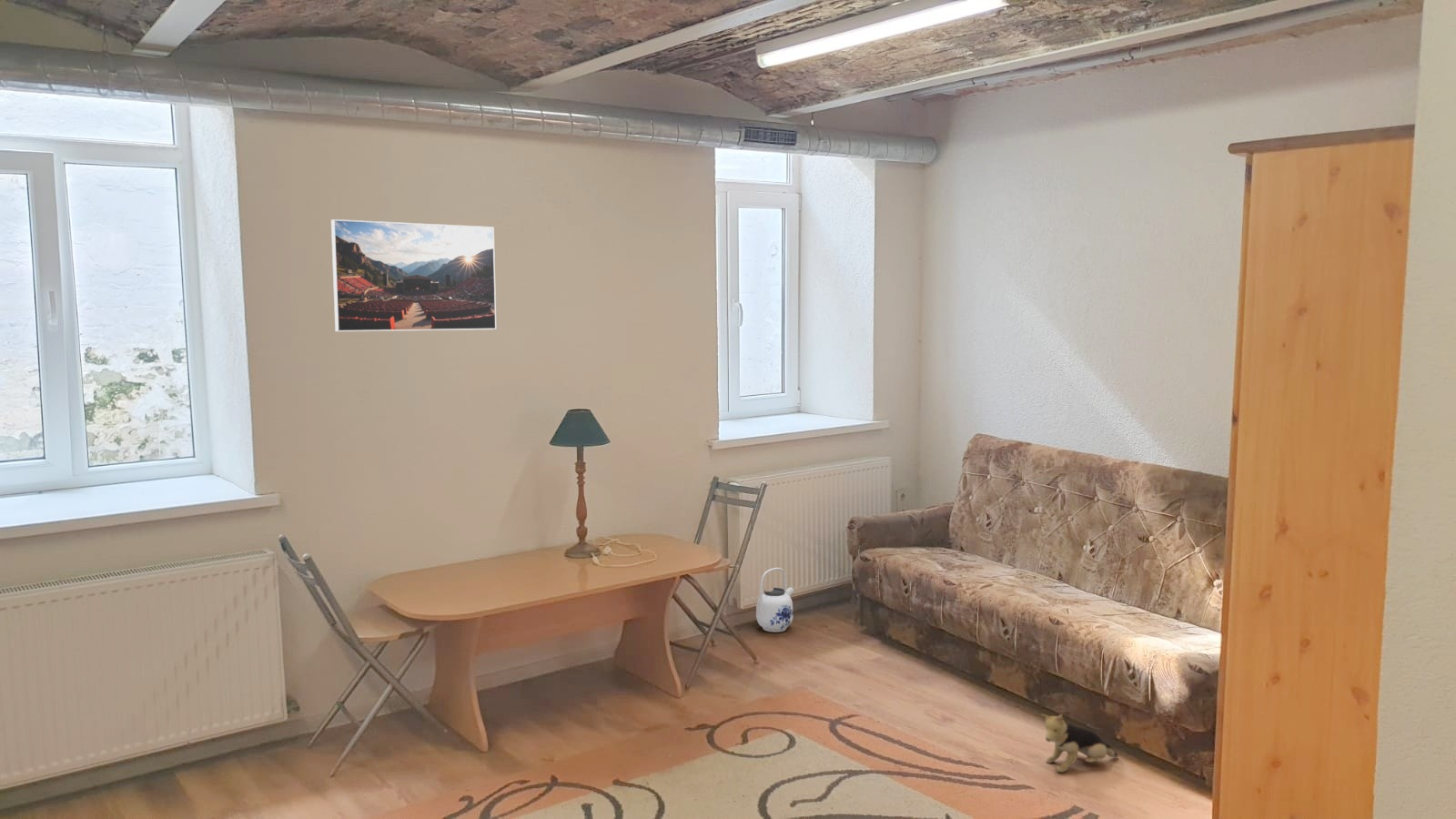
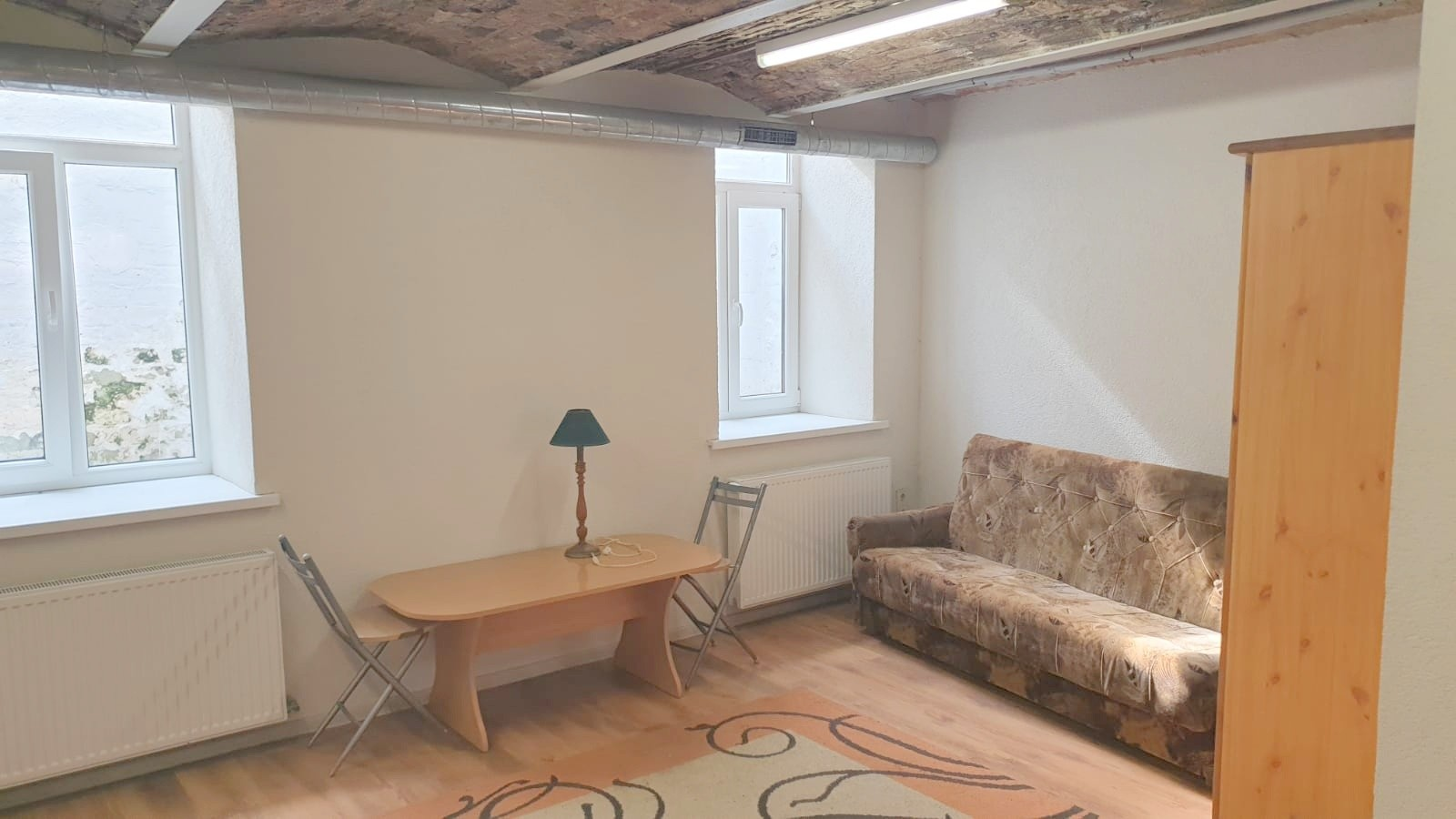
- teapot (776, 598)
- plush toy (1079, 733)
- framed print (417, 277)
